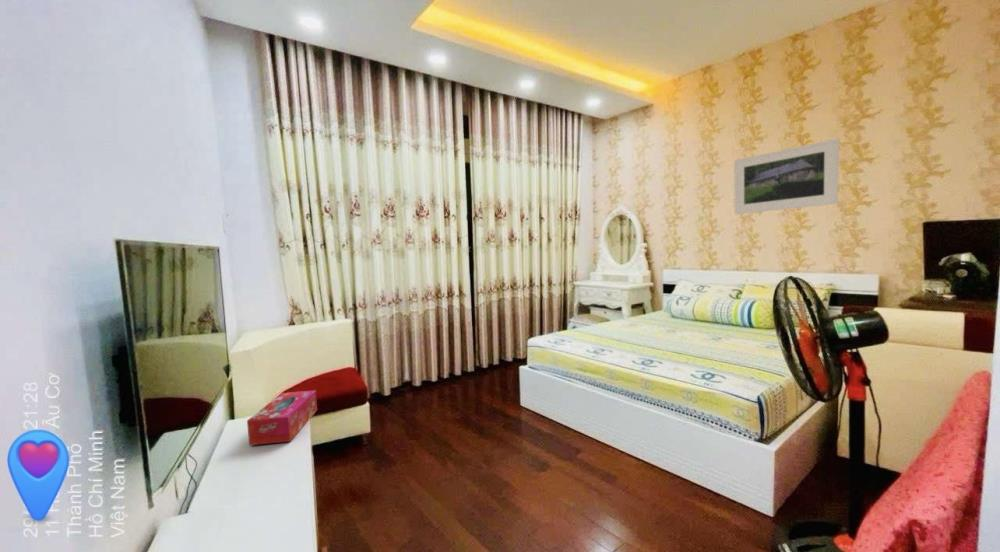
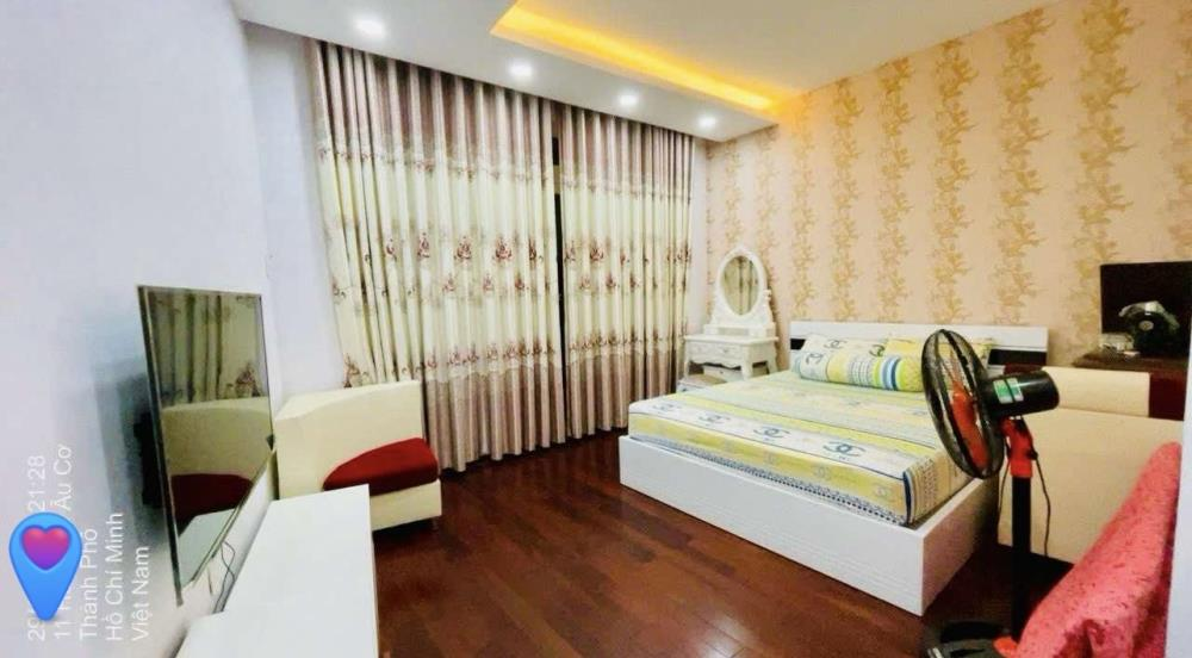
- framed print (781, 180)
- tissue box (285, 415)
